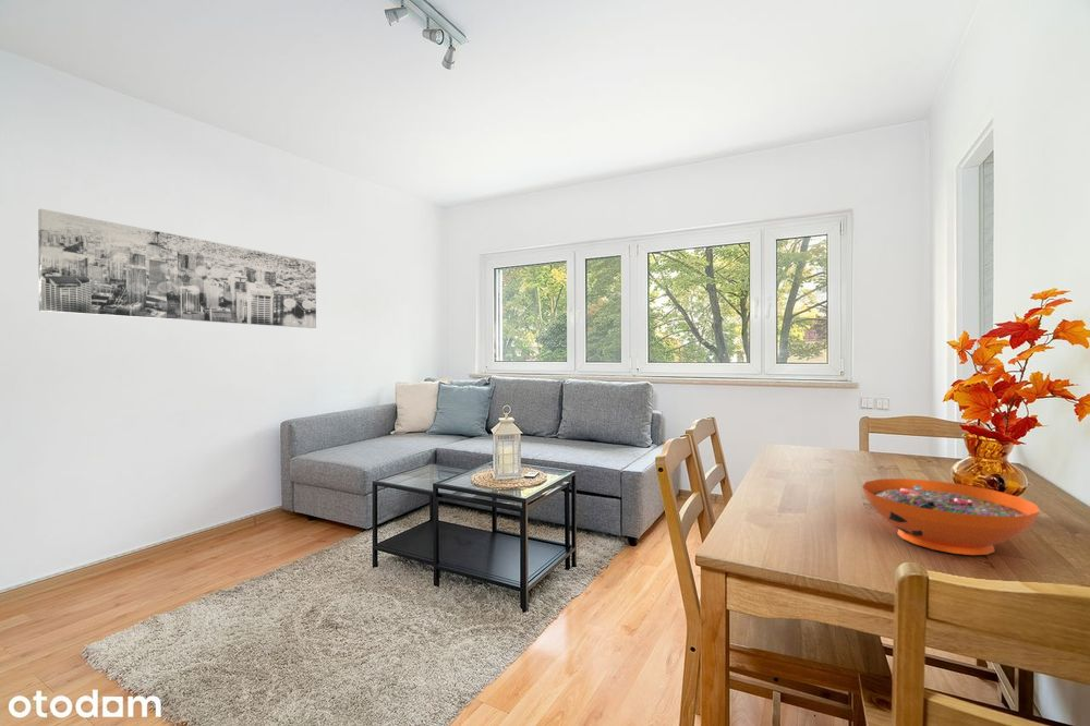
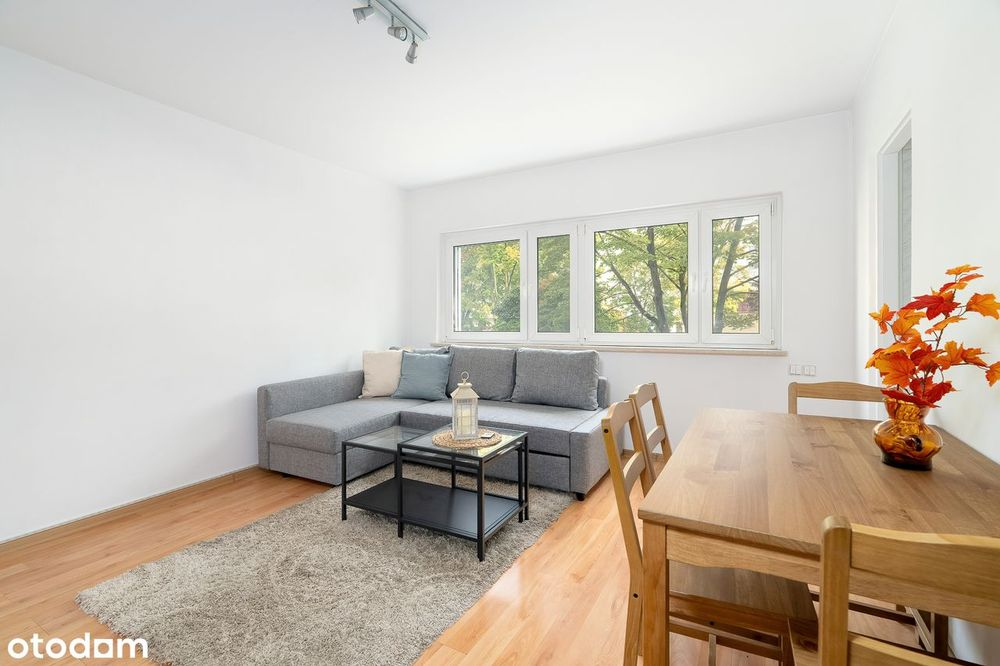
- wall art (206, 281)
- decorative bowl (943, 517)
